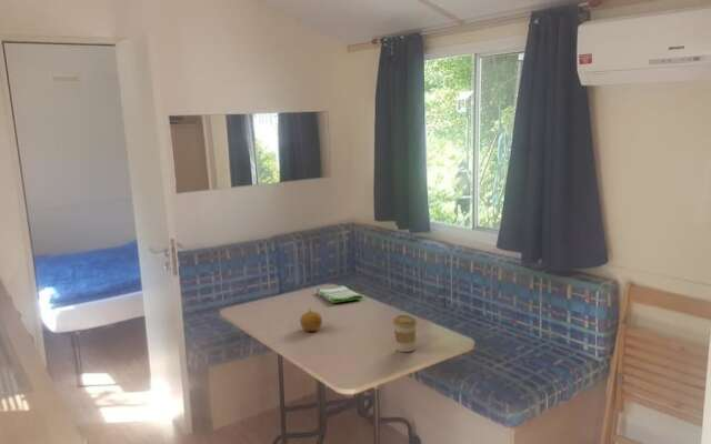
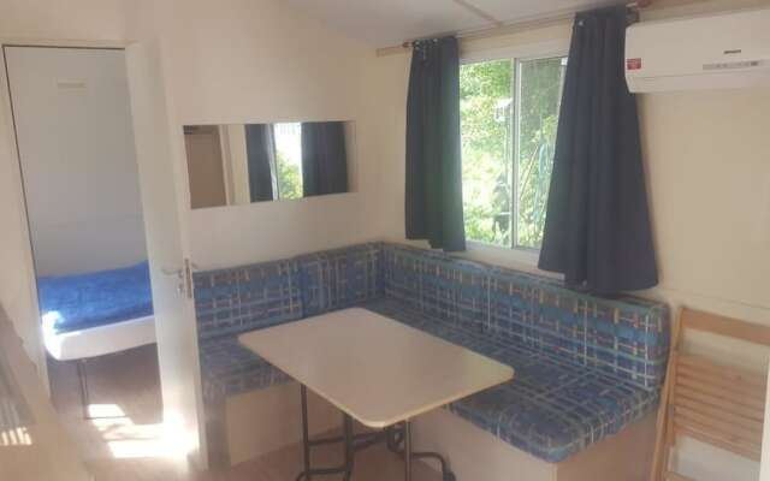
- fruit (310, 319)
- dish towel (339, 293)
- coffee cup (404, 333)
